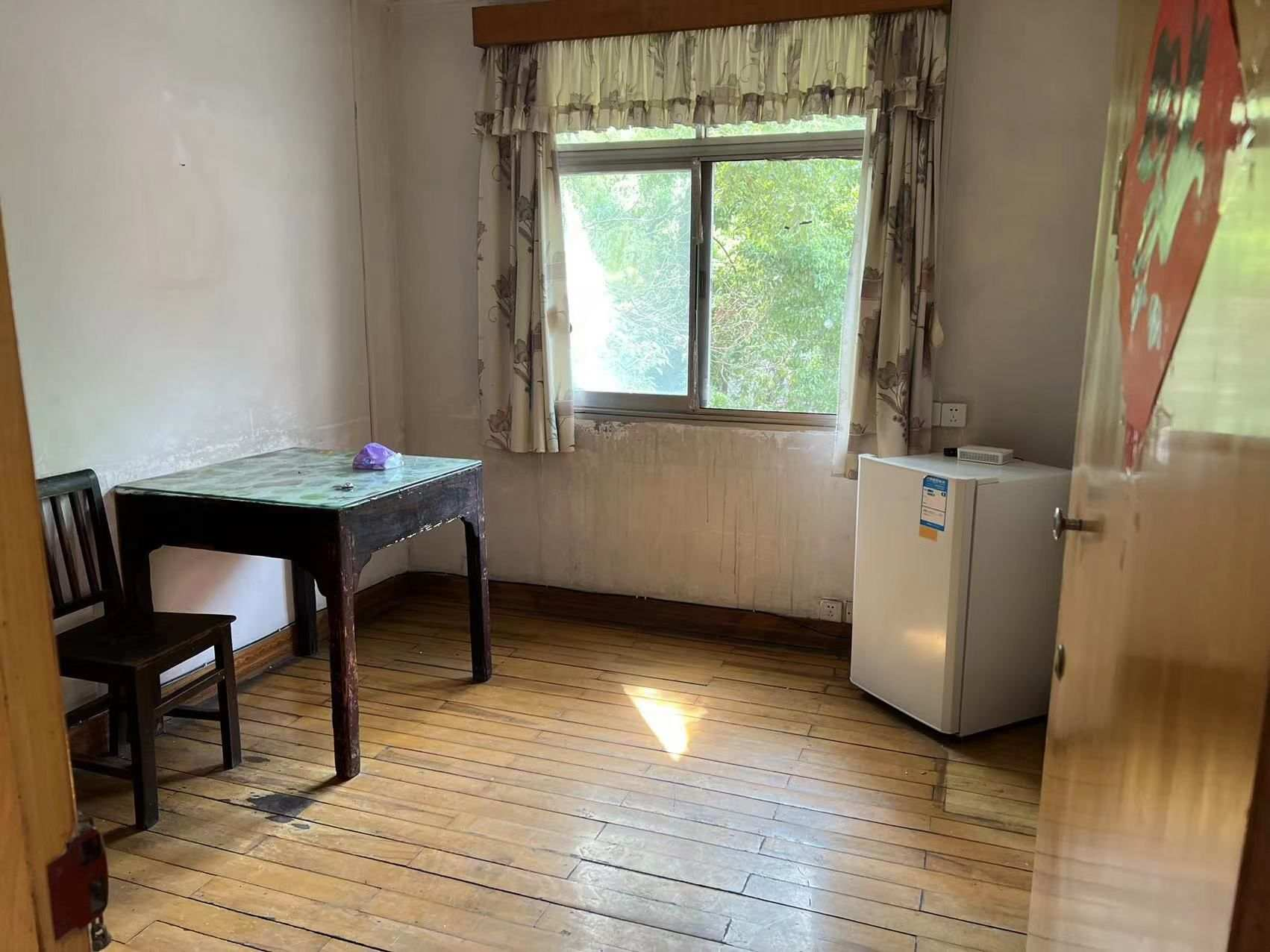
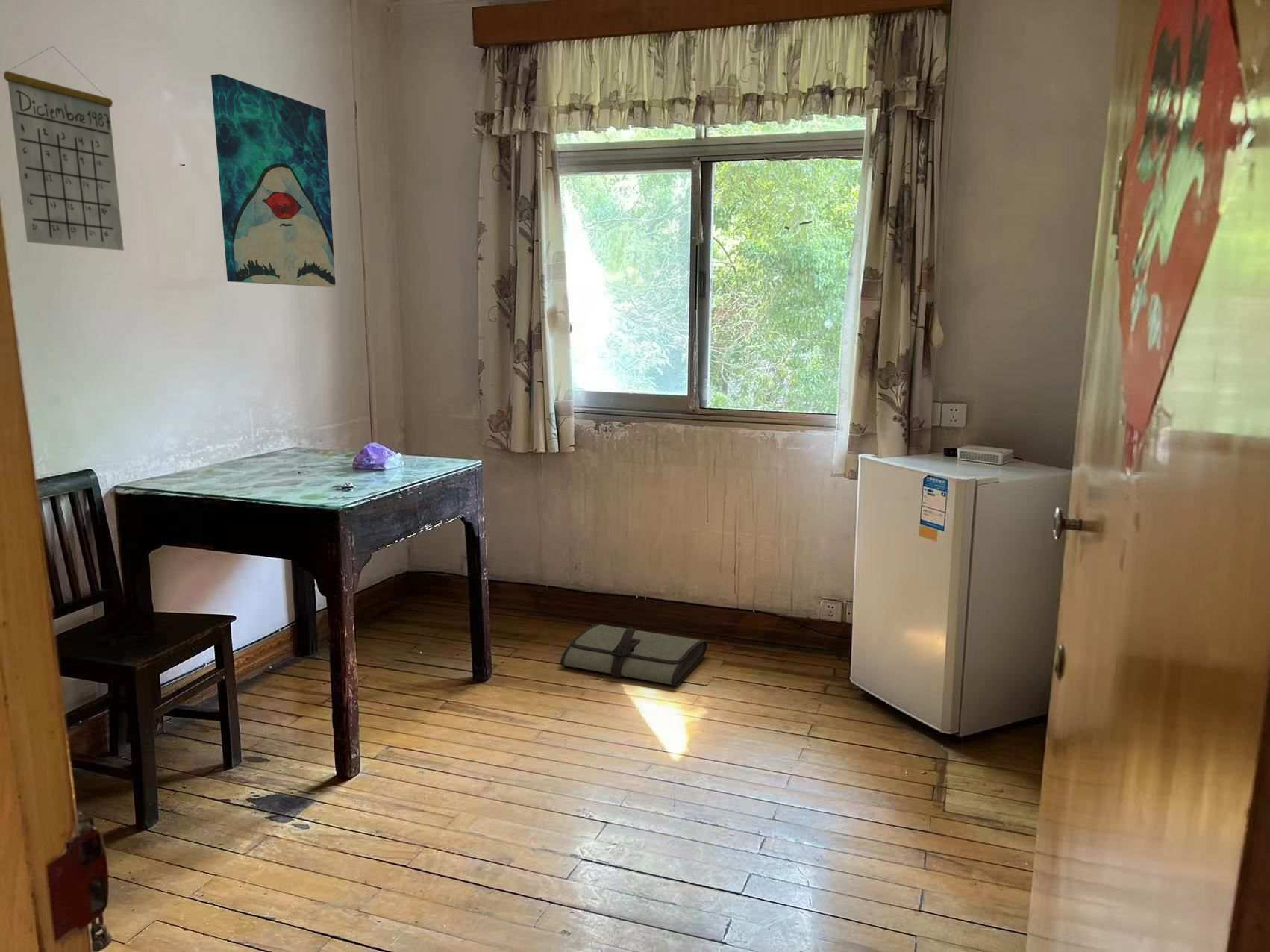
+ tool roll (635, 643)
+ calendar (67, 148)
+ wall art (279, 190)
